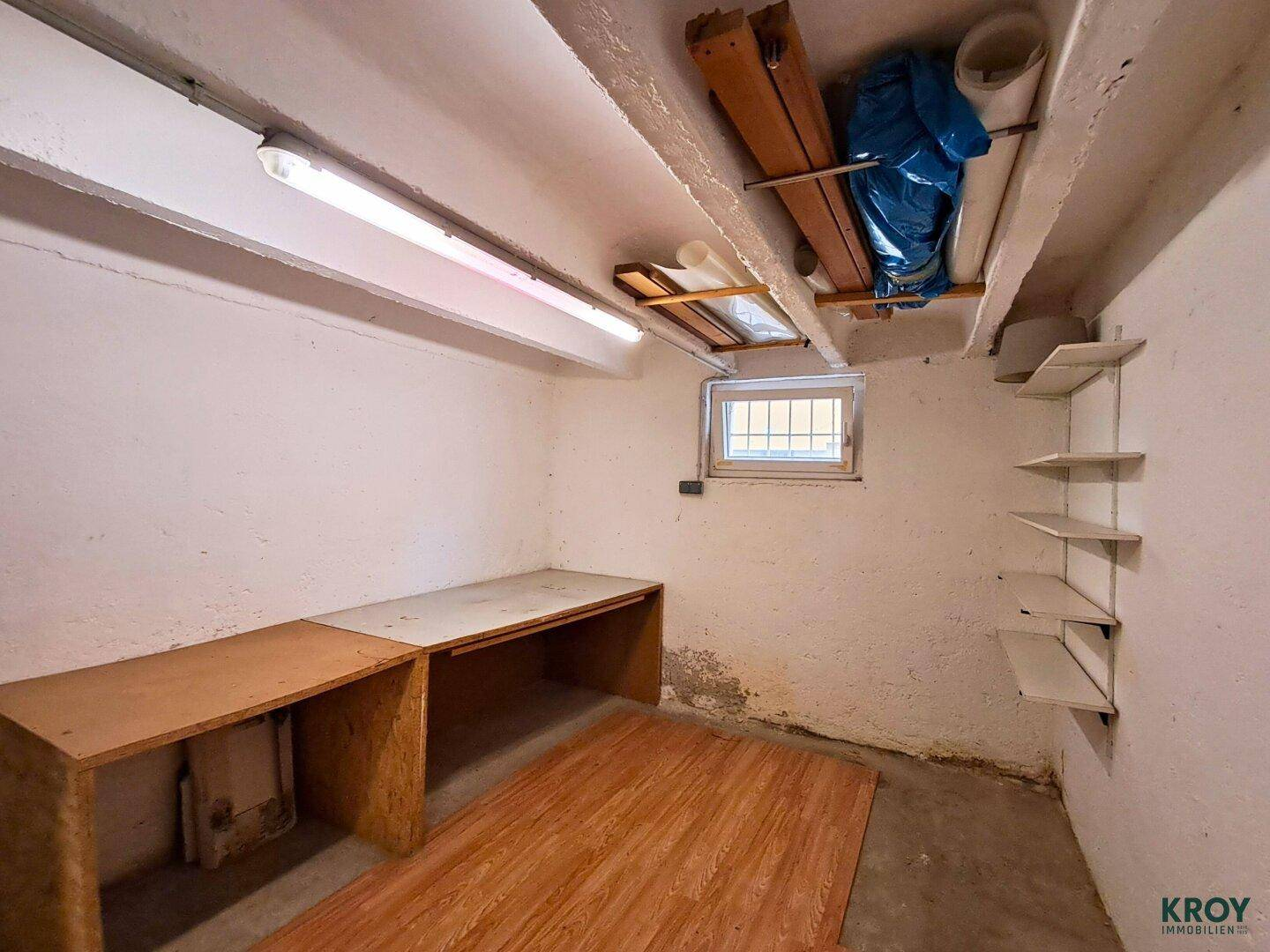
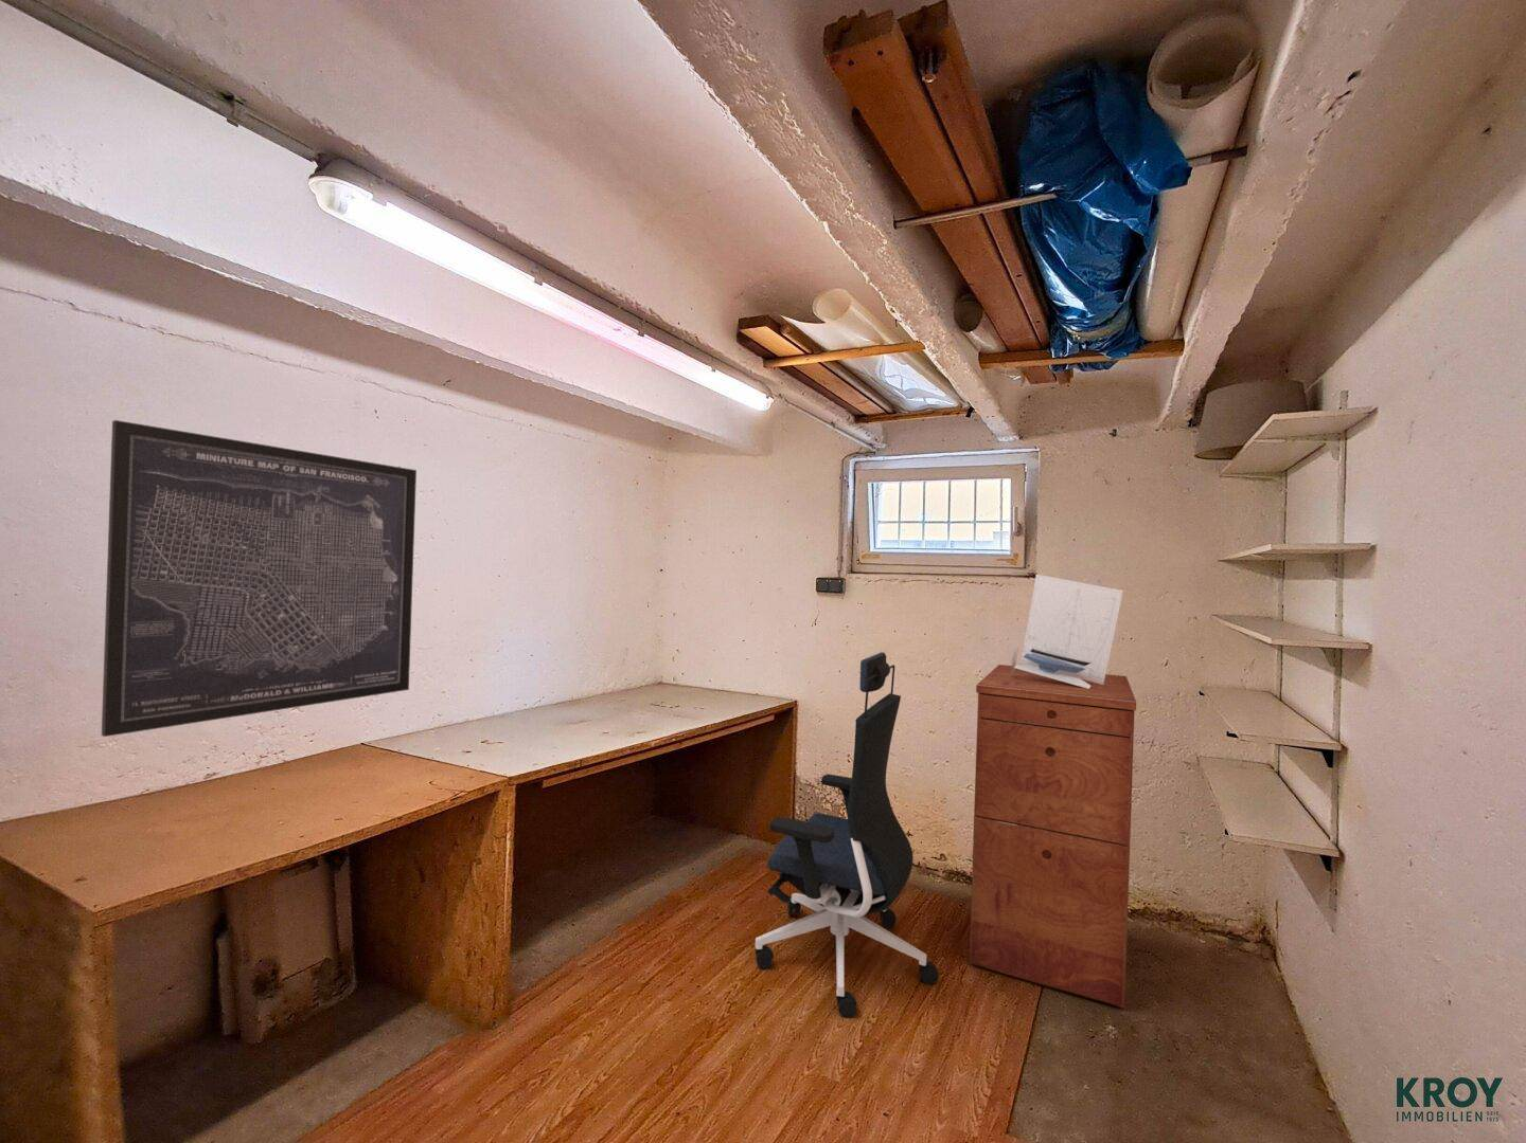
+ document holder (1063, 628)
+ wall art (286, 579)
+ filing cabinet (1051, 810)
+ office chair (853, 804)
